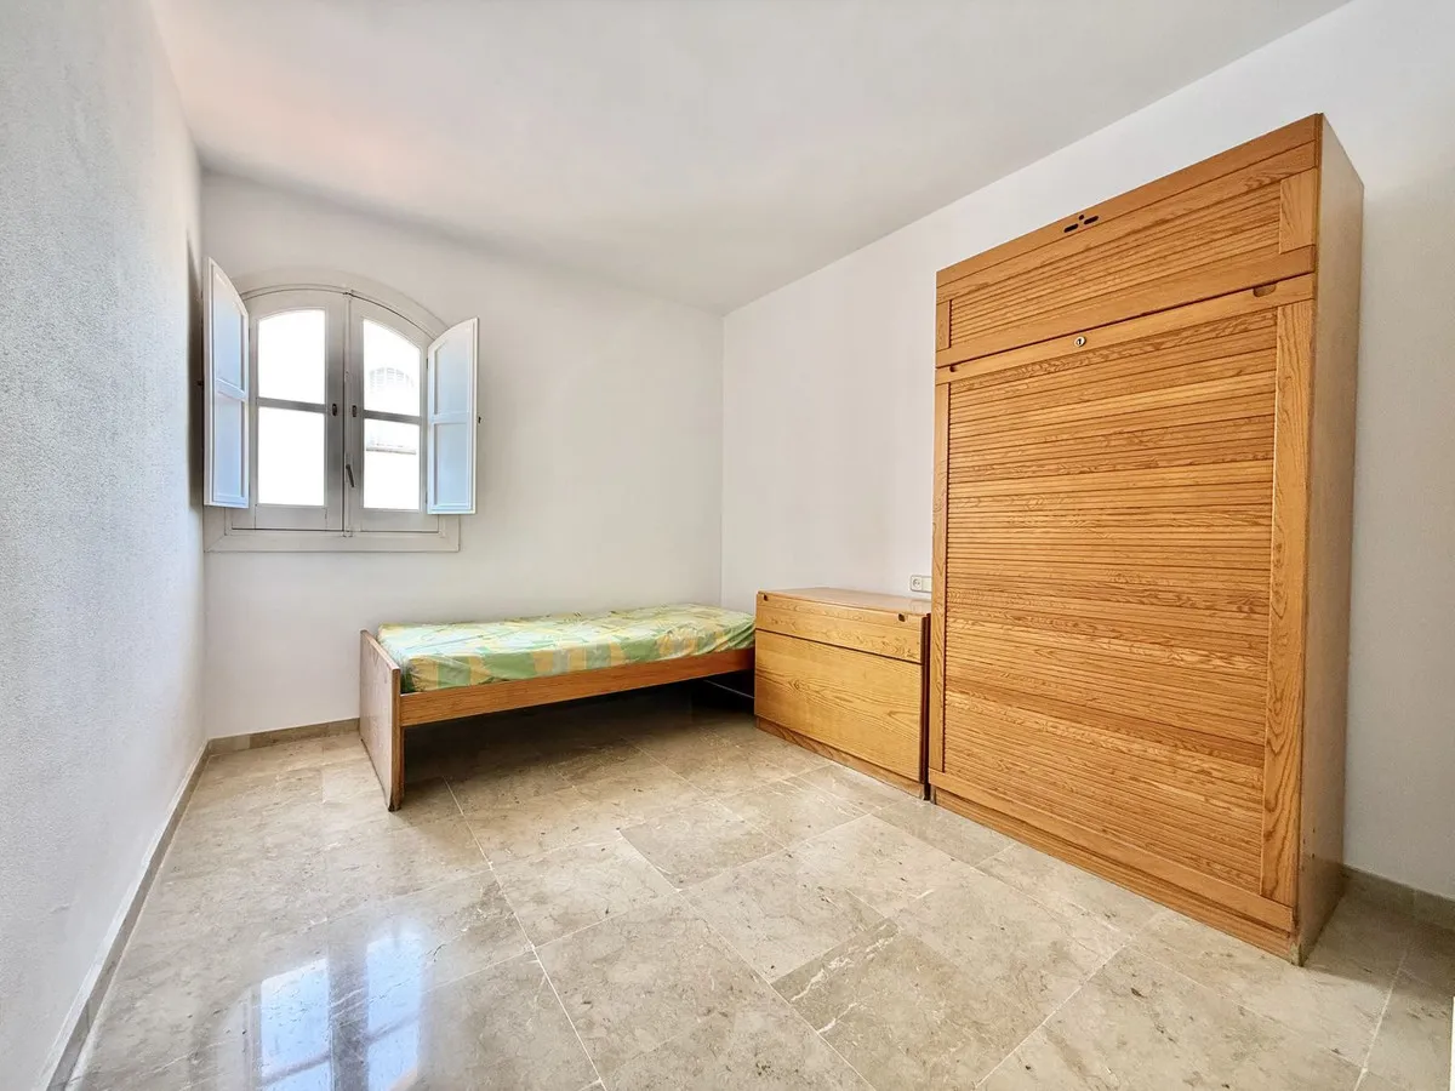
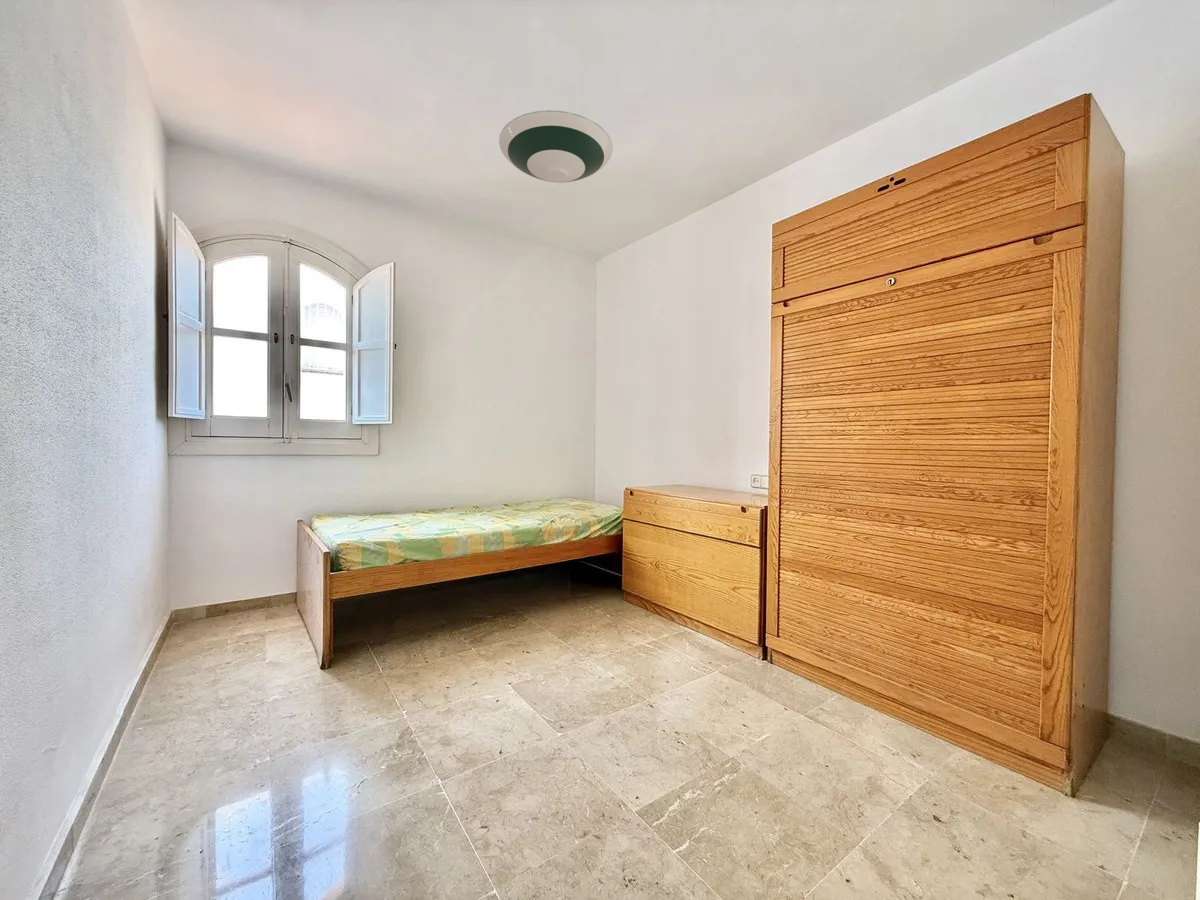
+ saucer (556, 162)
